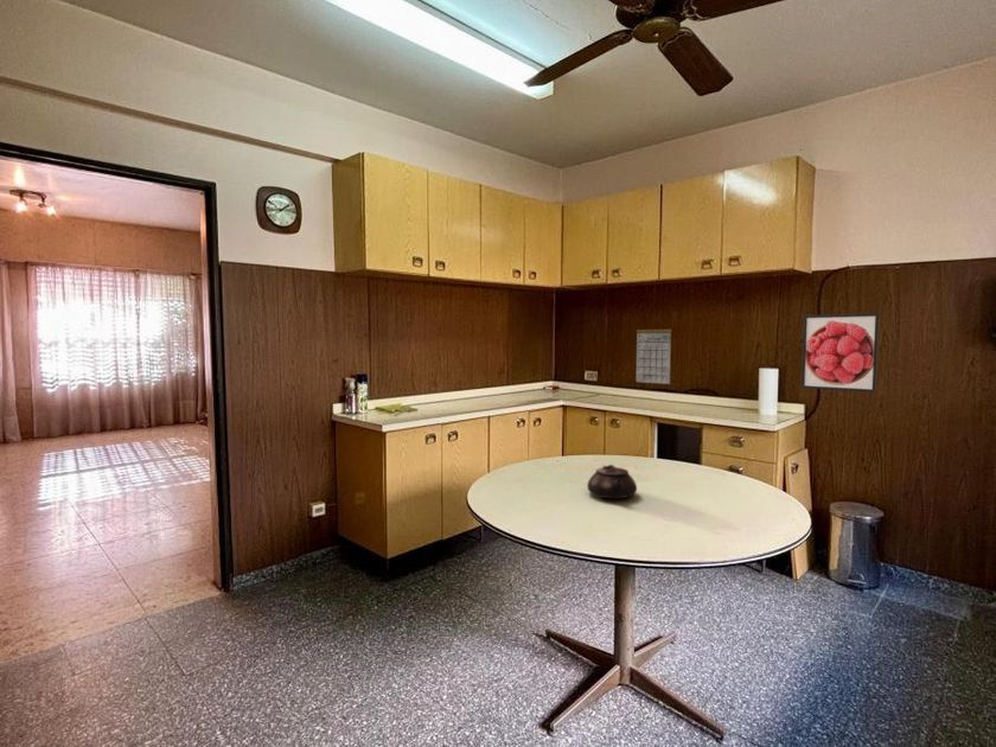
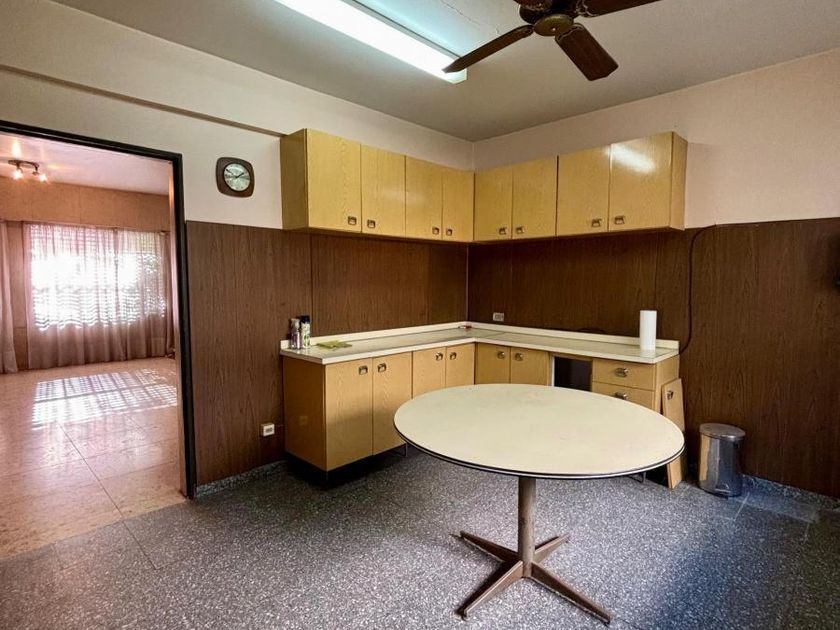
- teapot (612, 479)
- calendar (653, 350)
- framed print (838, 352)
